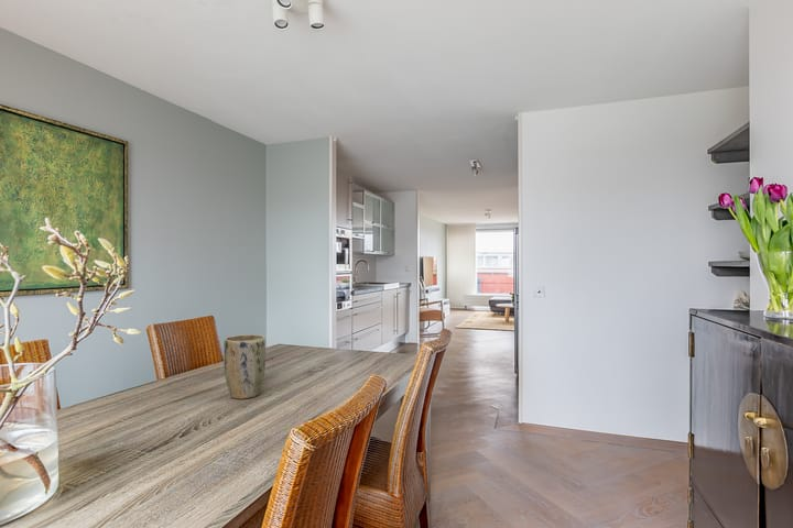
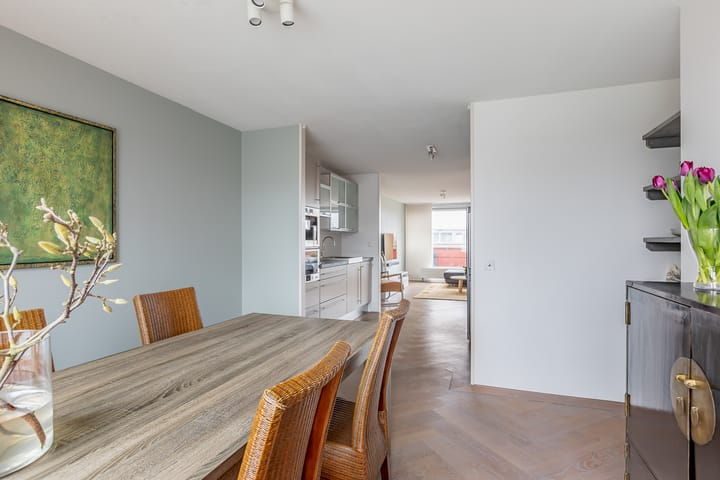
- plant pot (245, 365)
